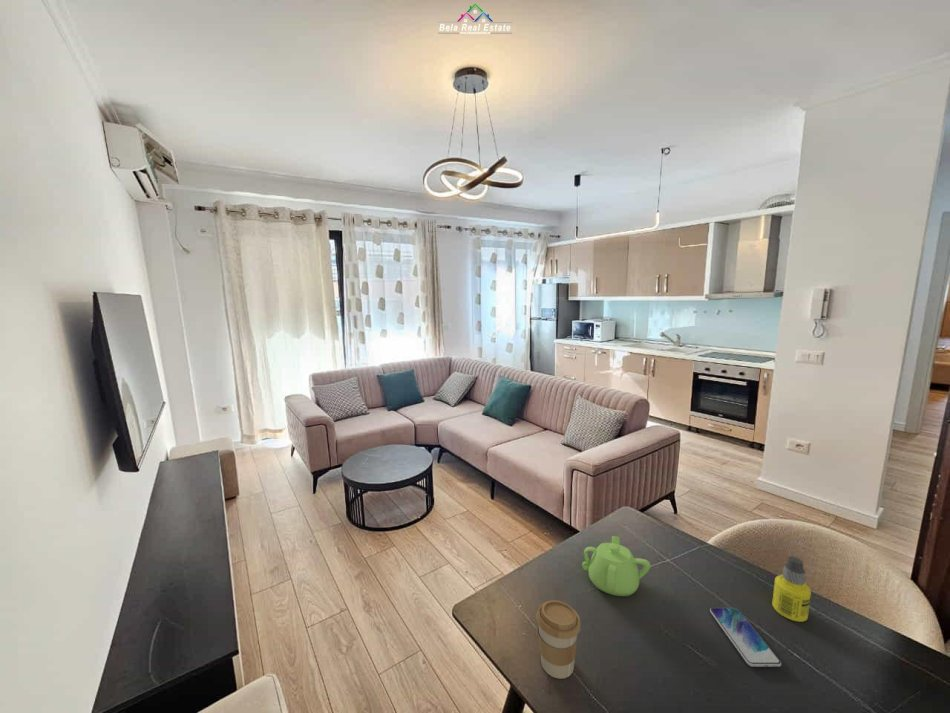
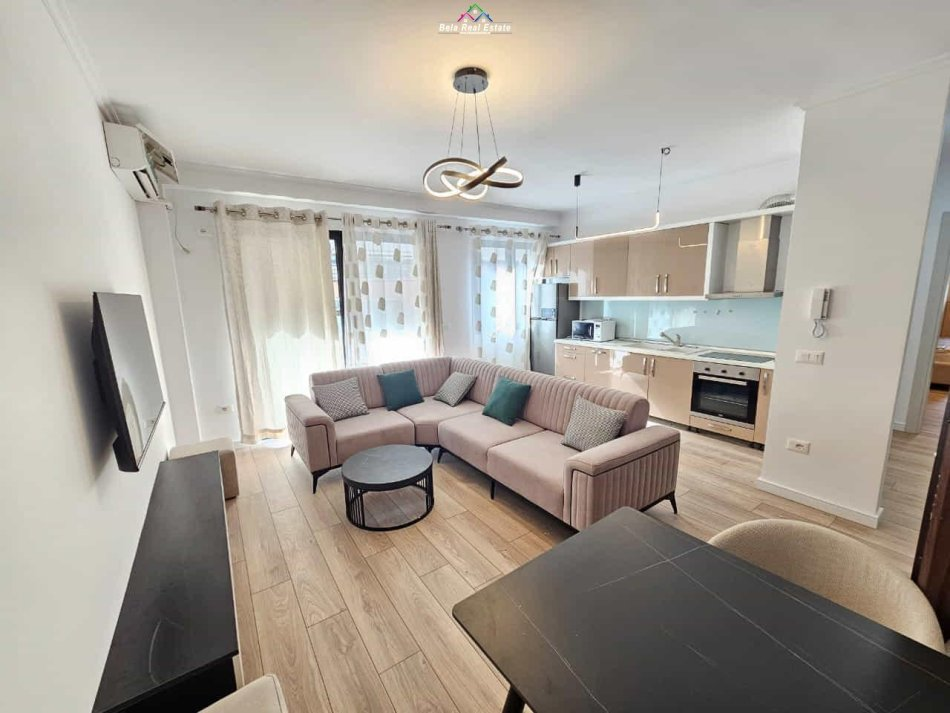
- smartphone (742, 634)
- bottle (792, 585)
- coffee cup (557, 637)
- teapot (615, 562)
